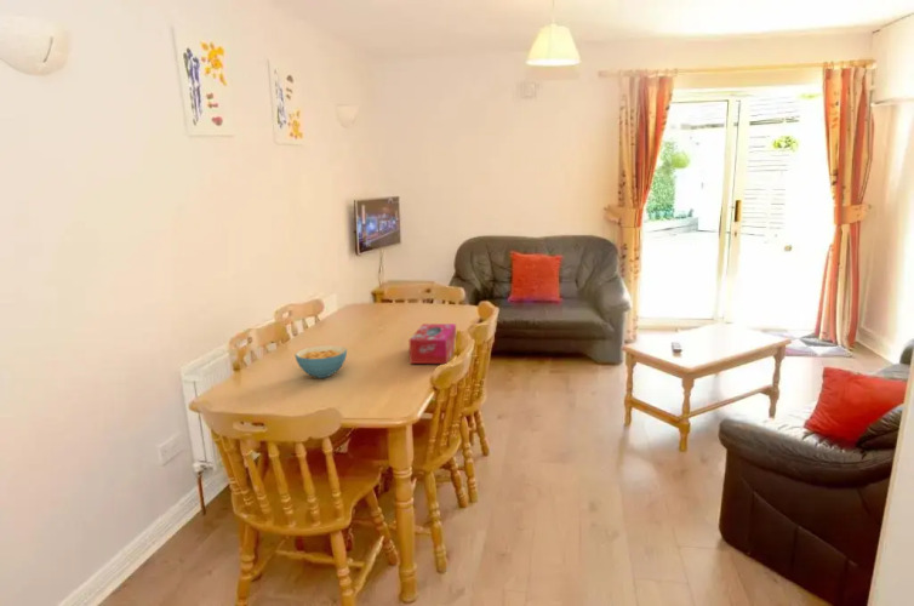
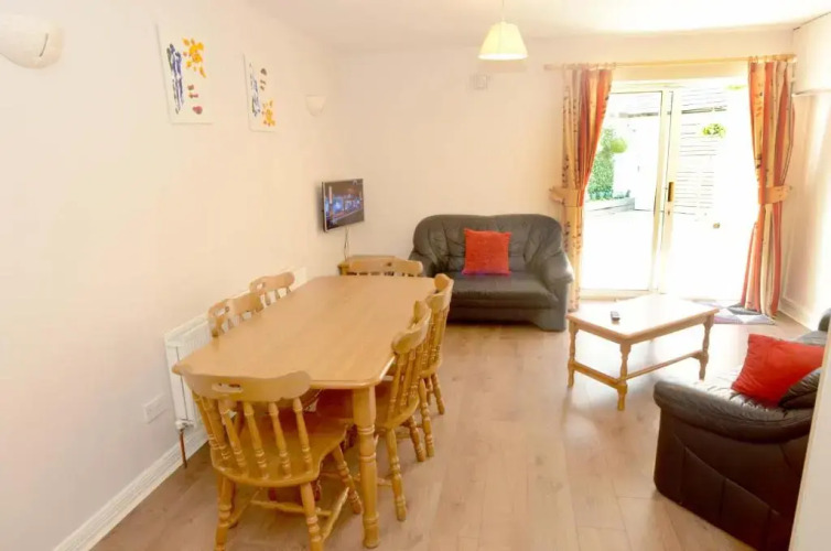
- tissue box (434, 342)
- cereal bowl (321, 364)
